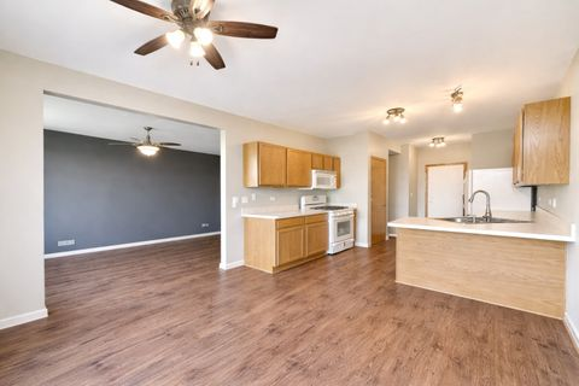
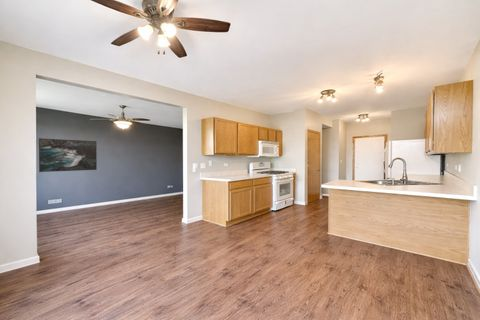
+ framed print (70, 155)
